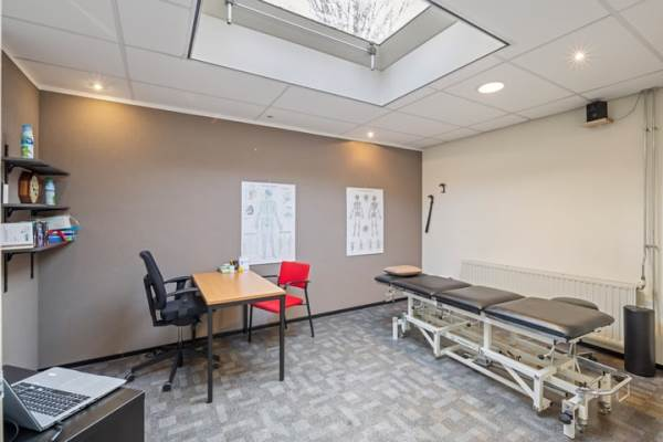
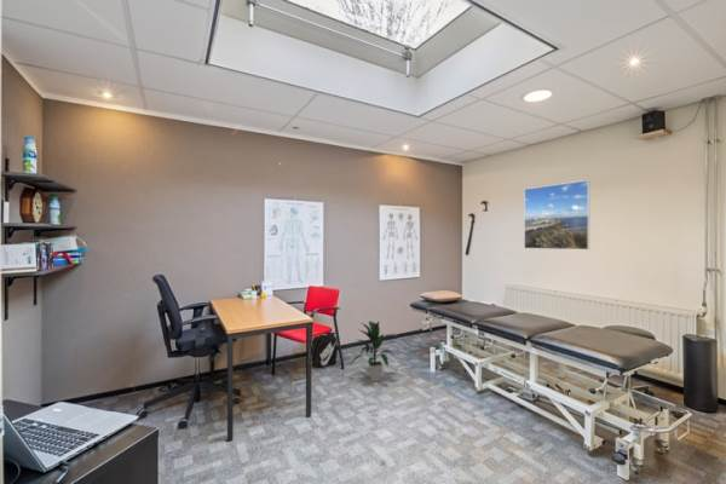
+ indoor plant (374, 348)
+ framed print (554, 217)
+ backpack (322, 344)
